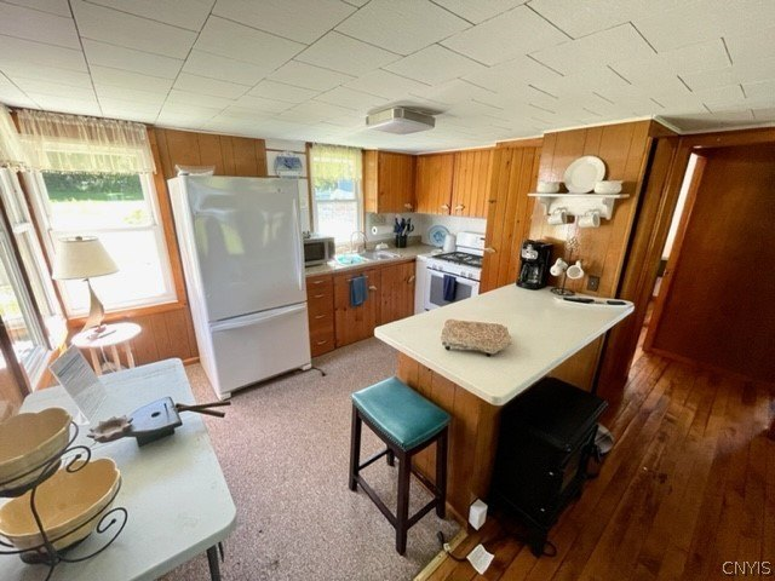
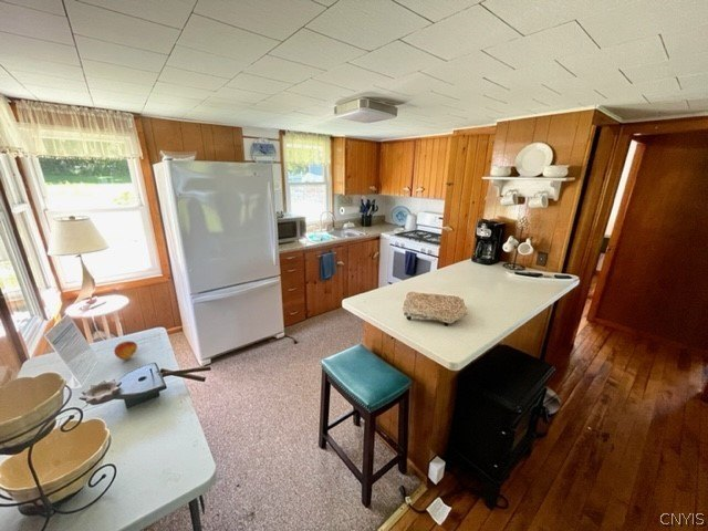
+ fruit (125, 350)
